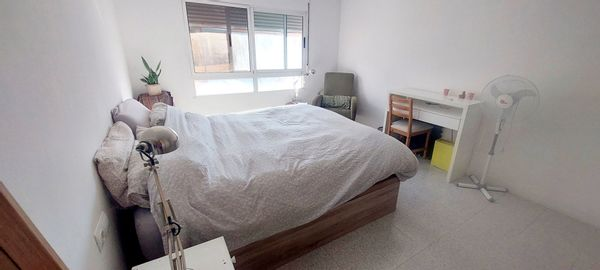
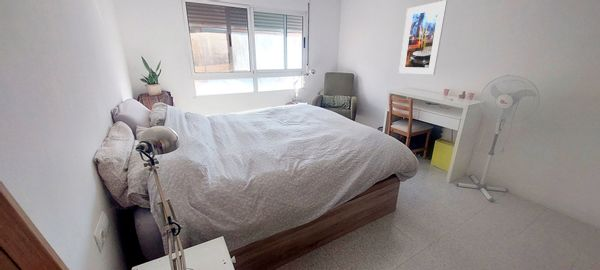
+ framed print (420, 40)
